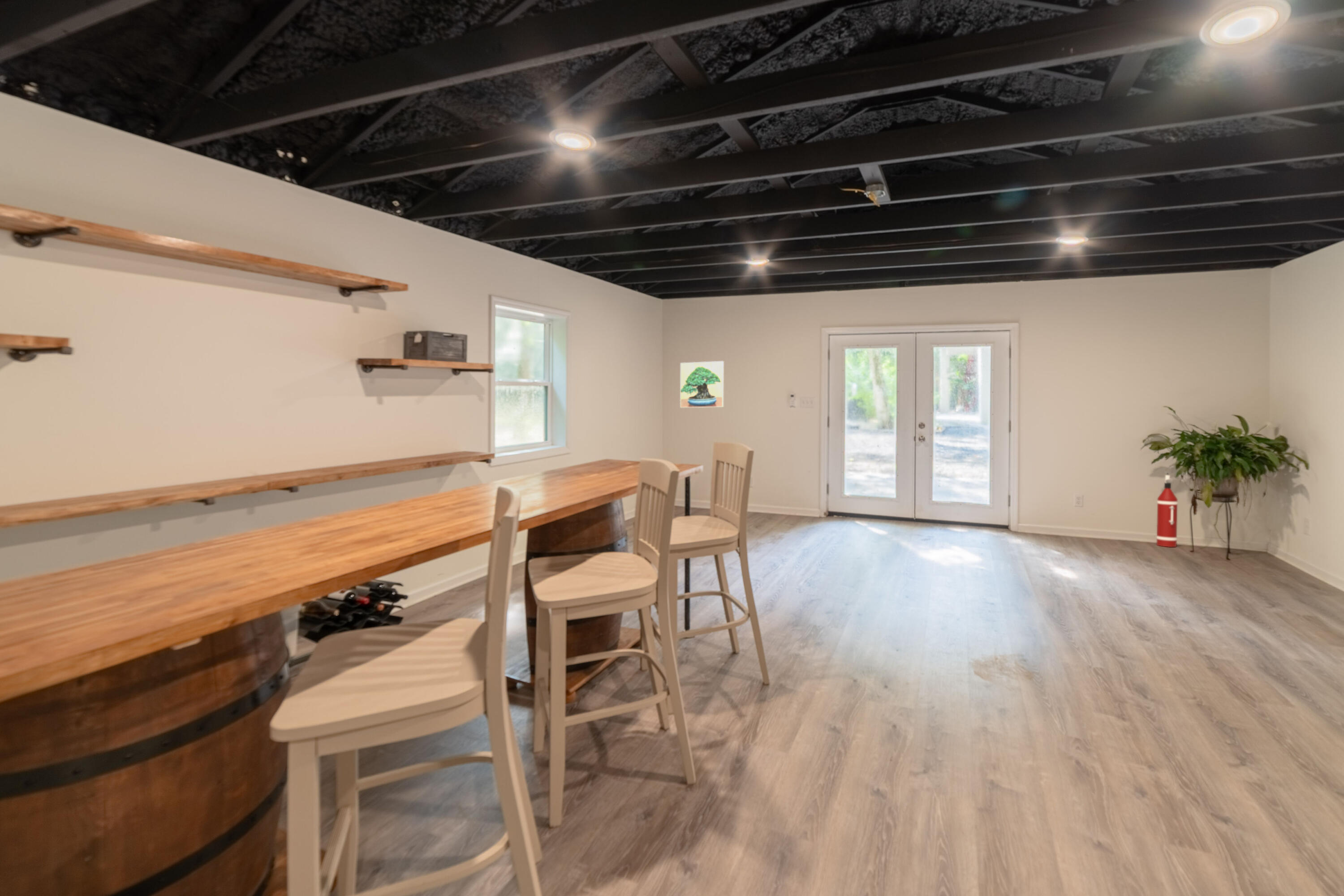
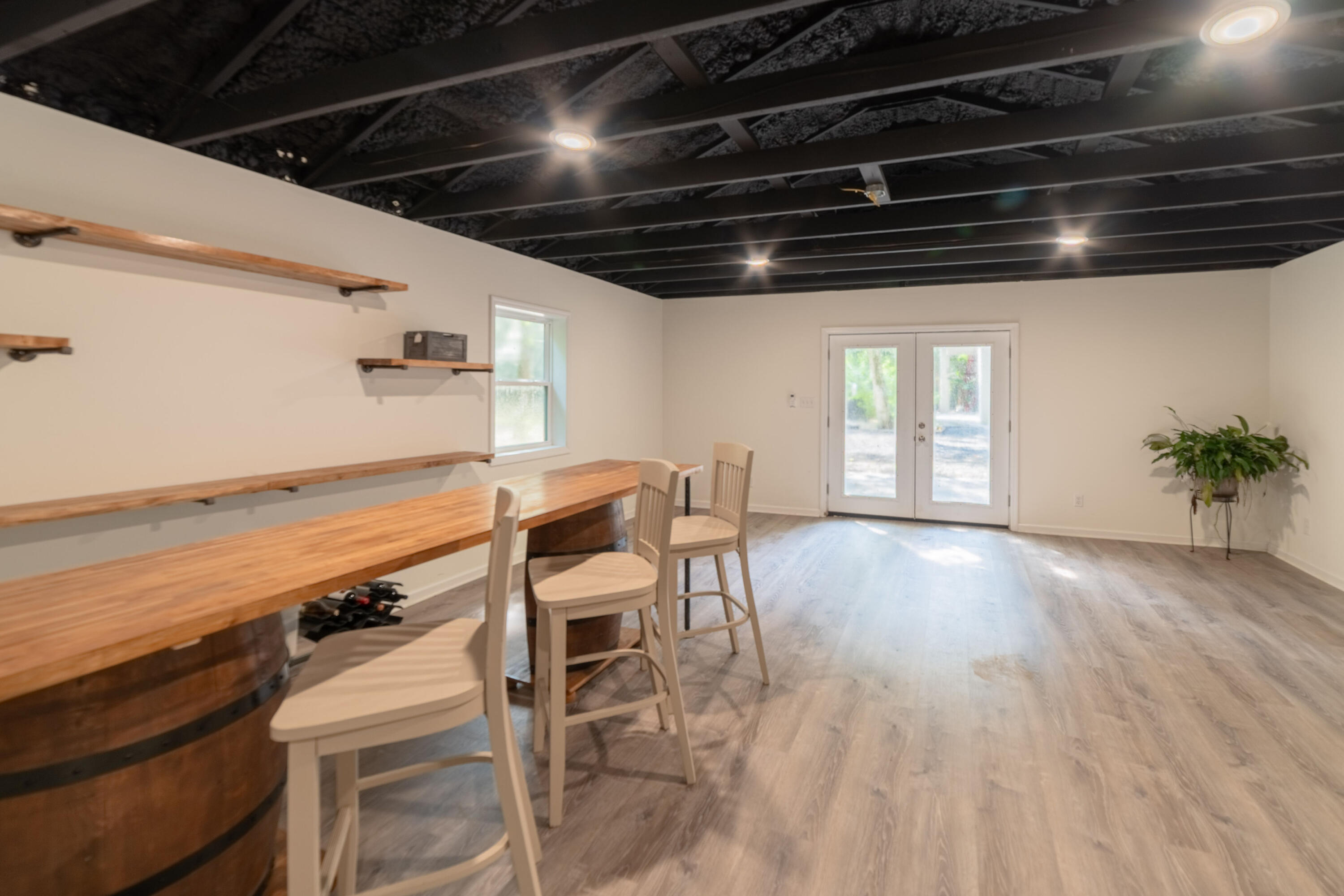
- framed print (702, 384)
- fire extinguisher (1168, 509)
